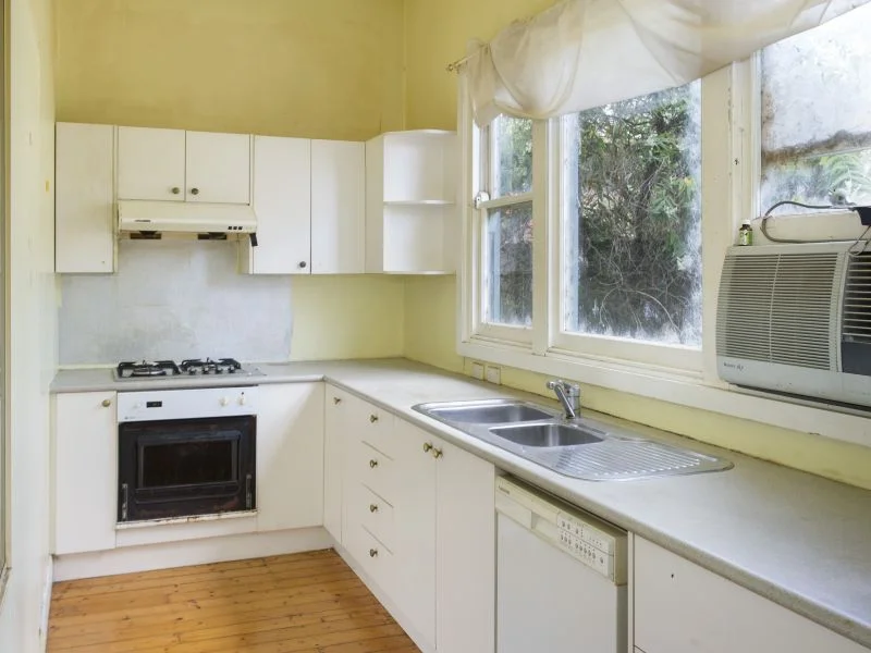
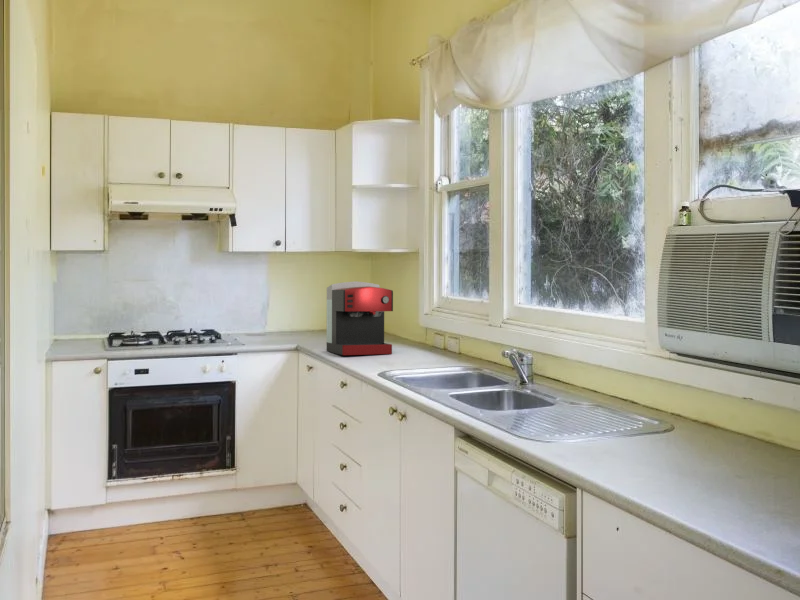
+ coffee maker (361, 317)
